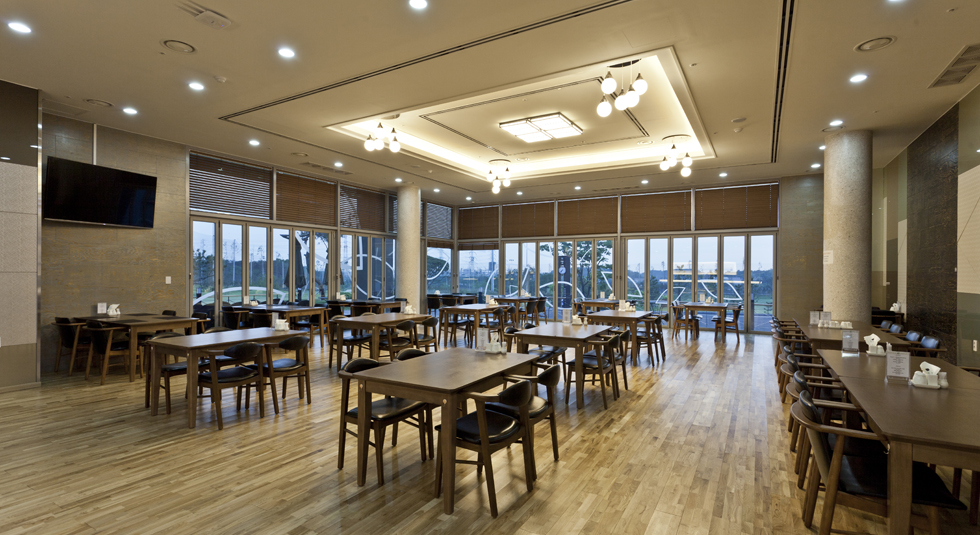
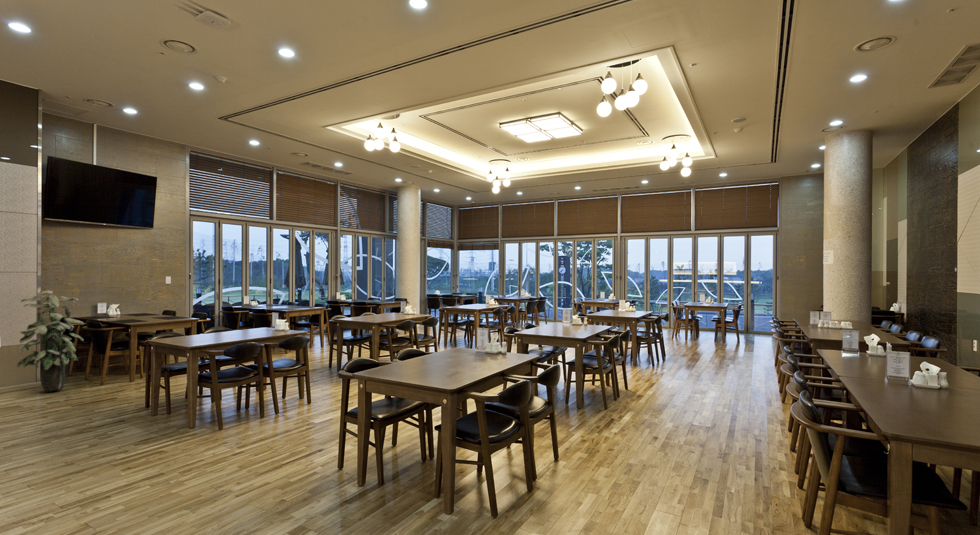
+ indoor plant (49, 340)
